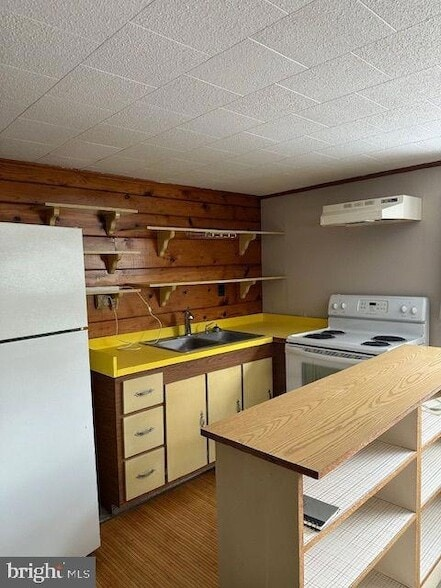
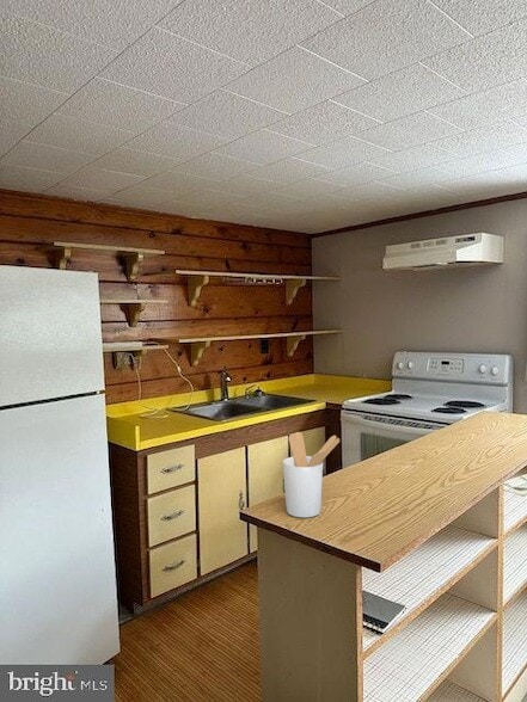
+ utensil holder (312, 473)
